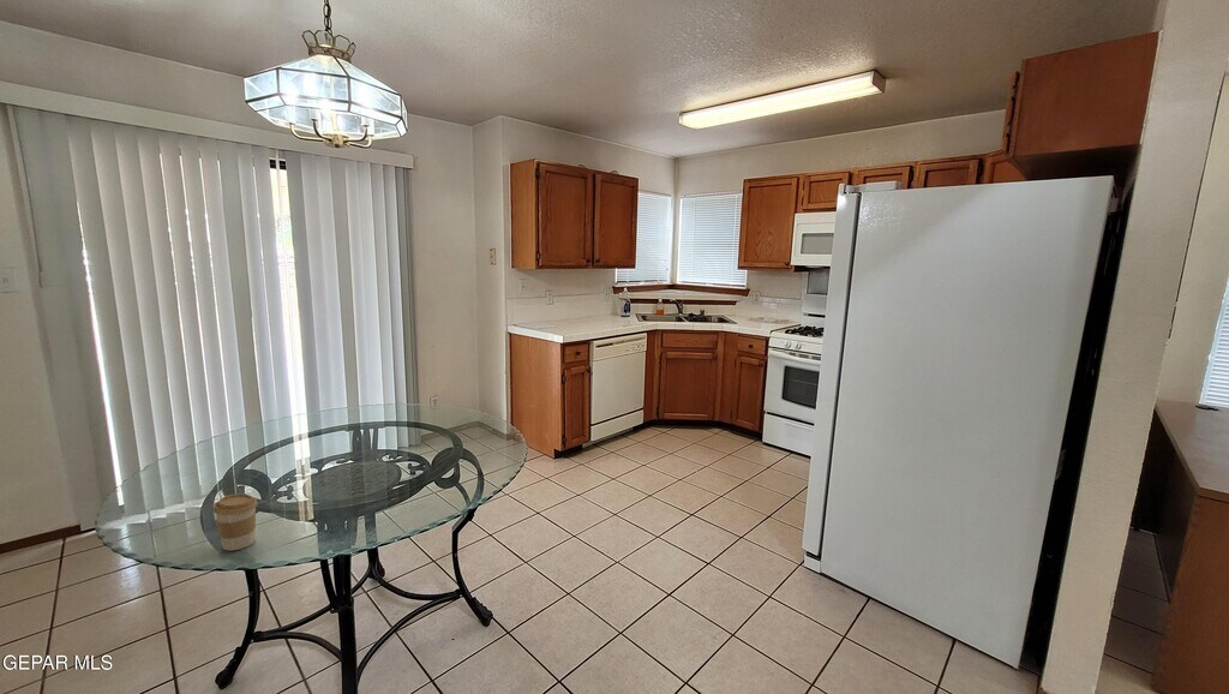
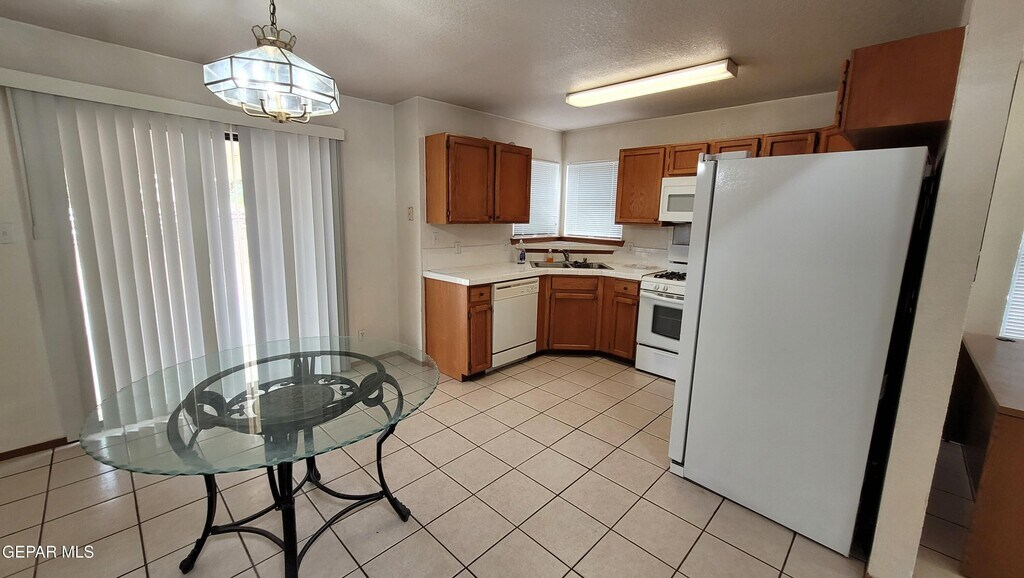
- coffee cup (236, 520)
